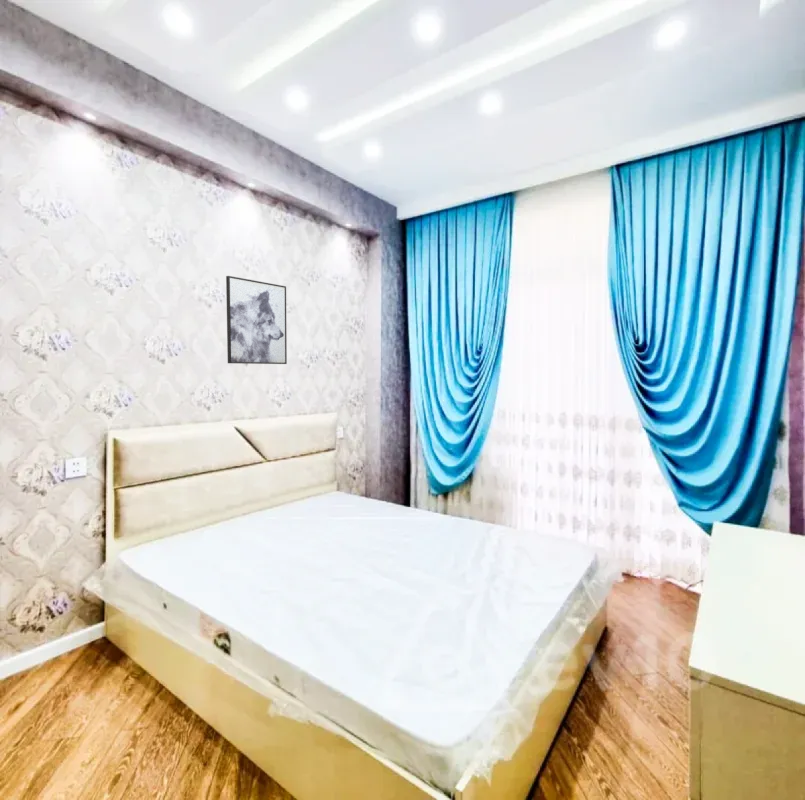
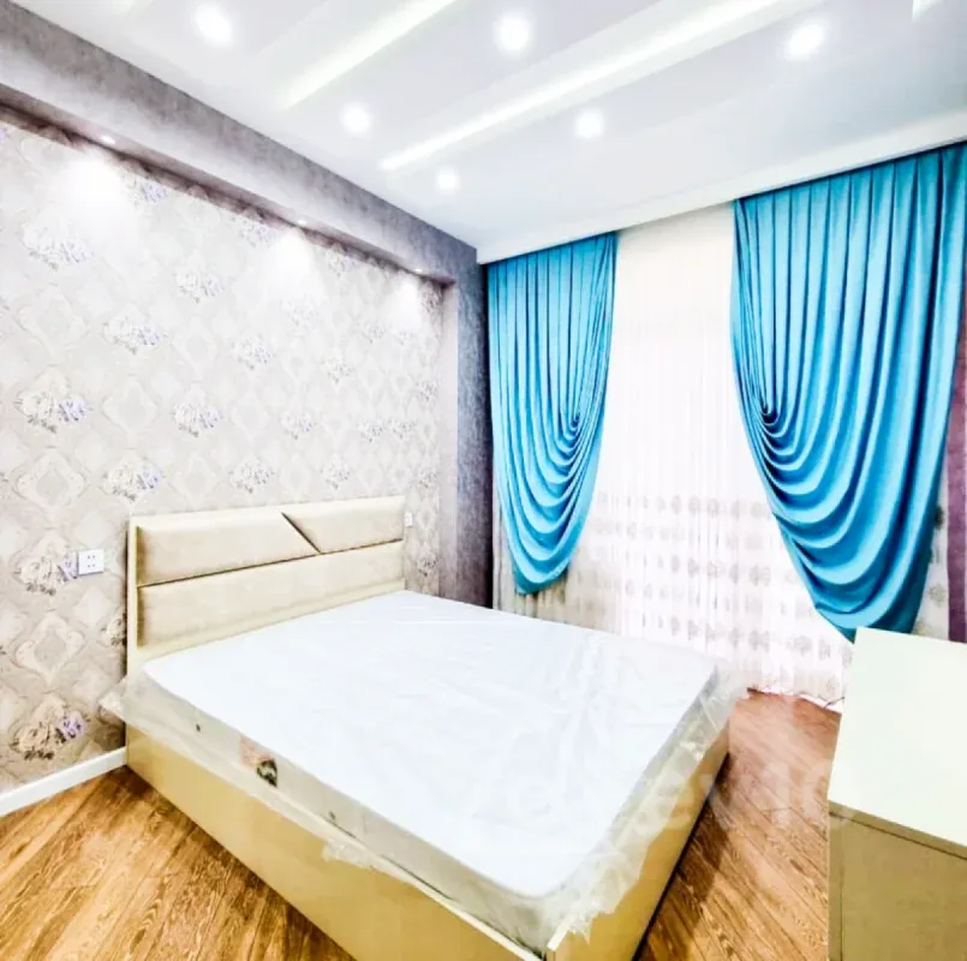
- wall art (258, 322)
